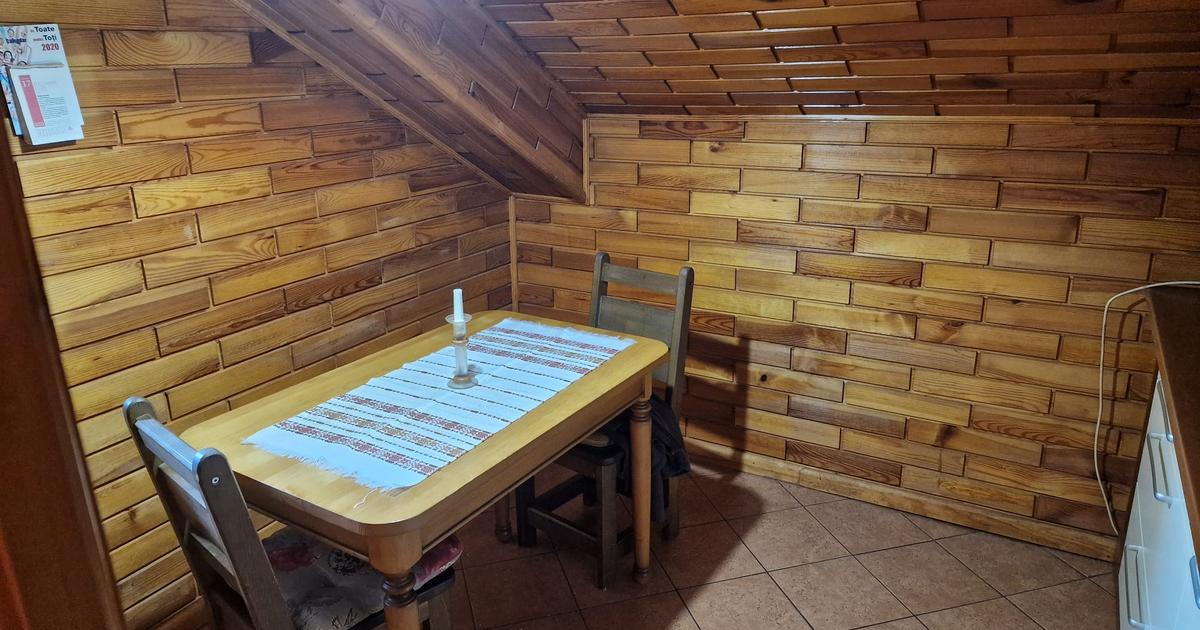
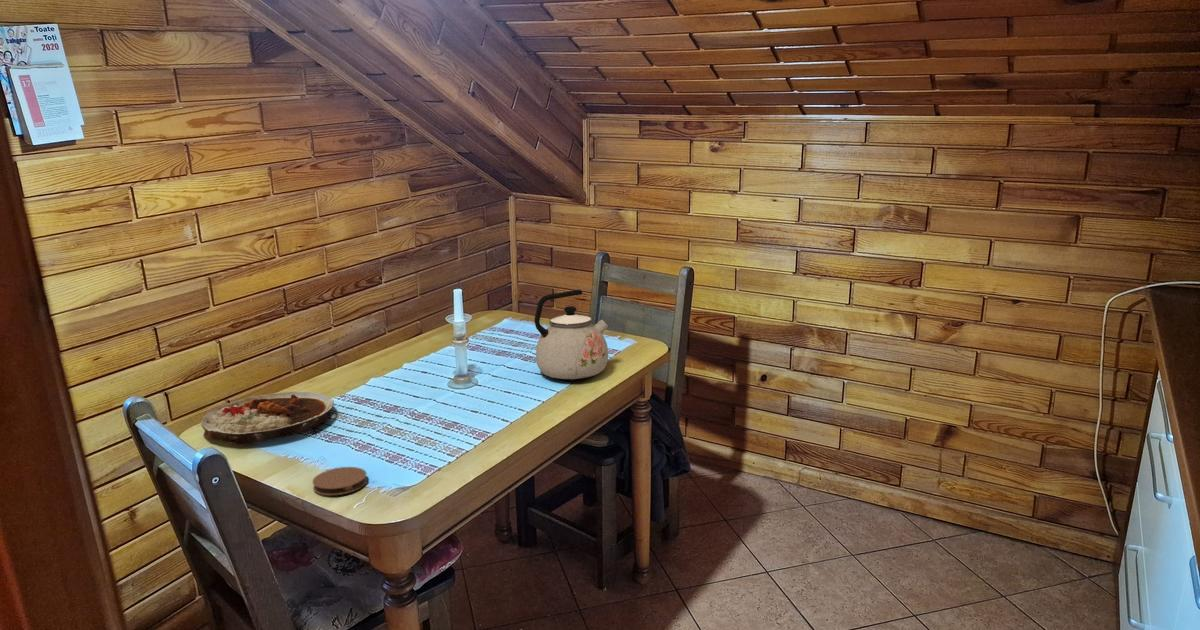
+ plate (268, 412)
+ coaster (340, 480)
+ kettle (571, 332)
